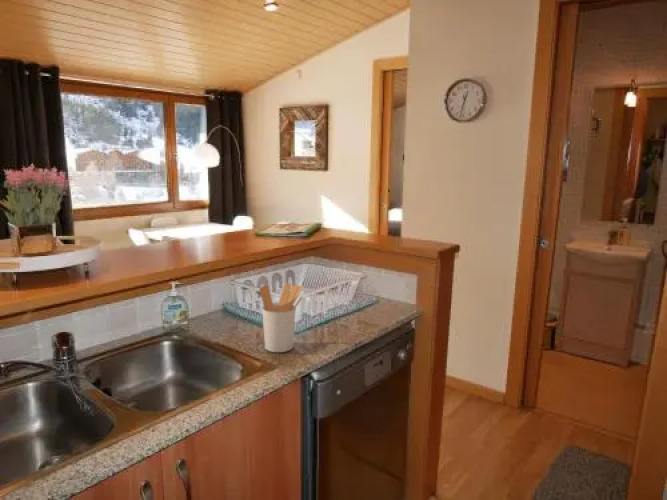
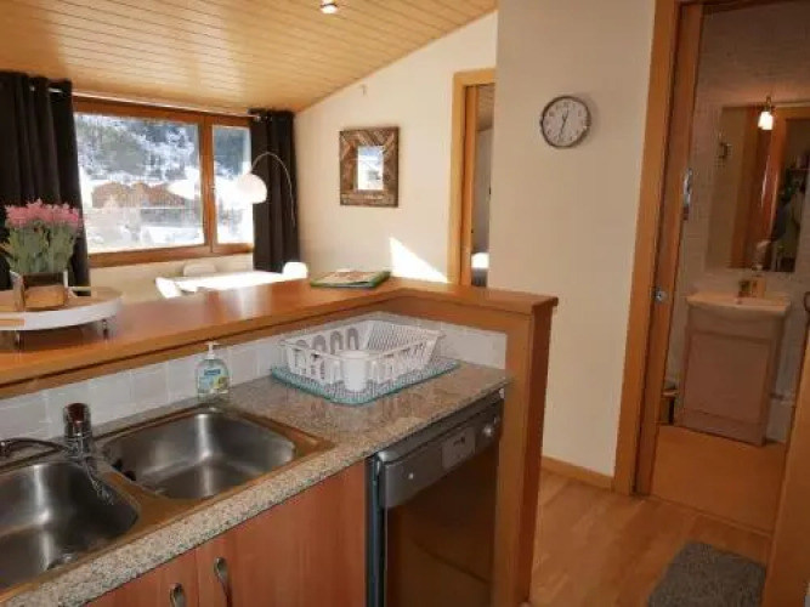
- utensil holder (283, 315)
